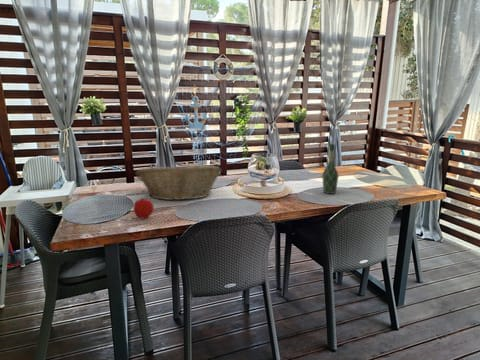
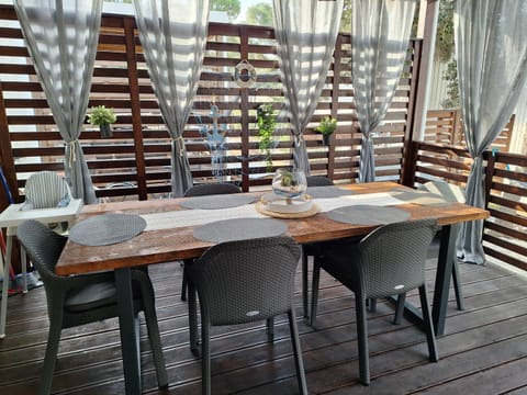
- wine bottle (330, 168)
- fruit basket (179, 178)
- fruit (143, 207)
